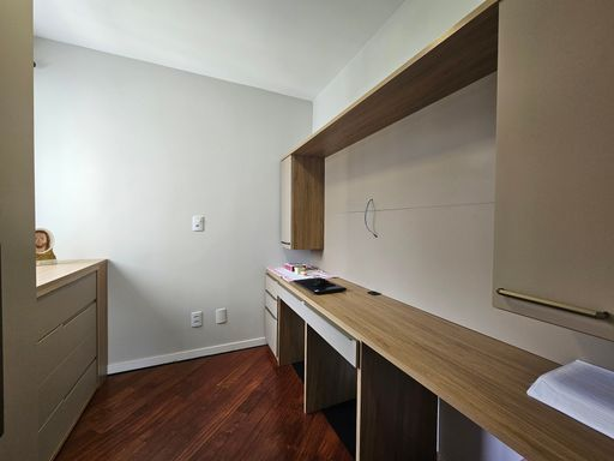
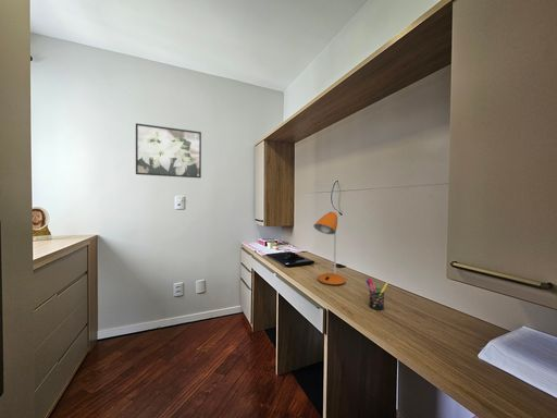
+ pen holder (375, 293)
+ desk lamp (334, 247)
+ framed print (170, 151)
